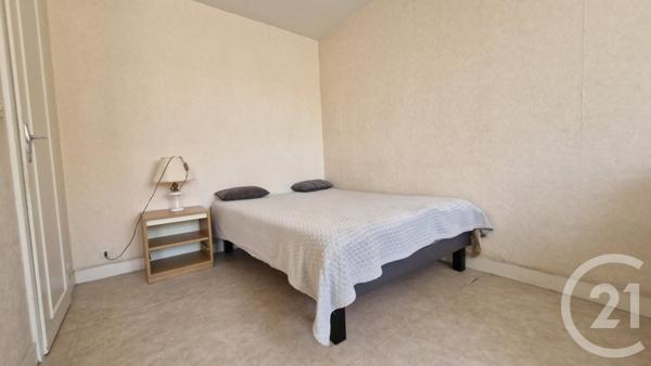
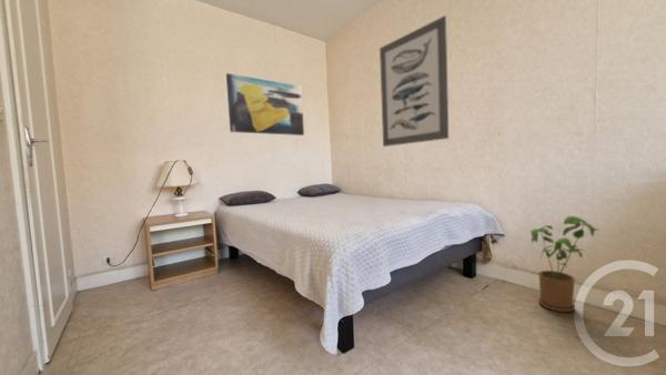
+ wall art (268, 107)
+ wall art (411, 89)
+ house plant (557, 262)
